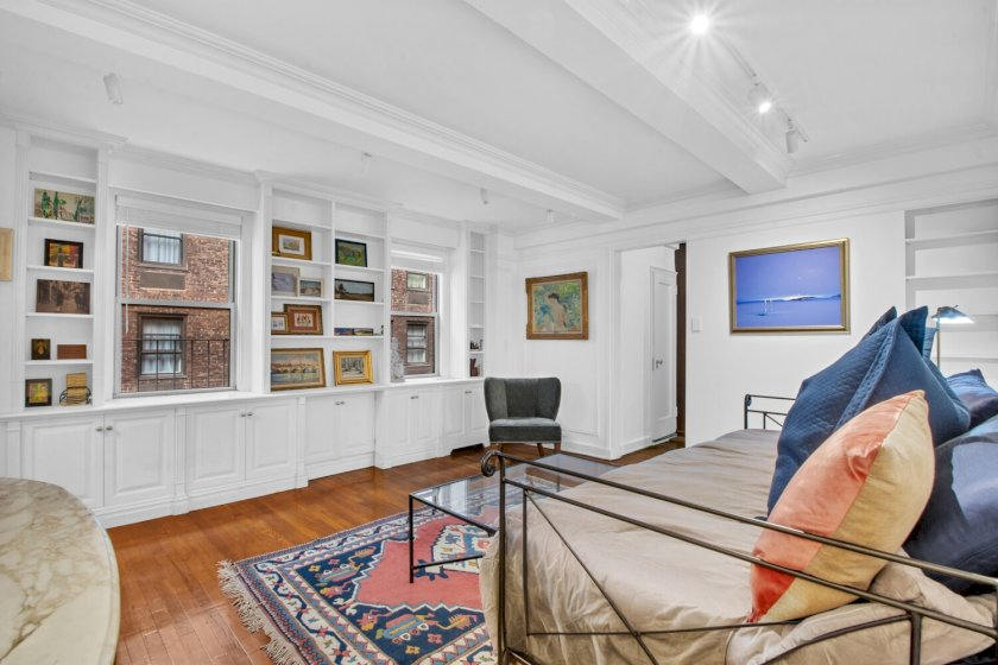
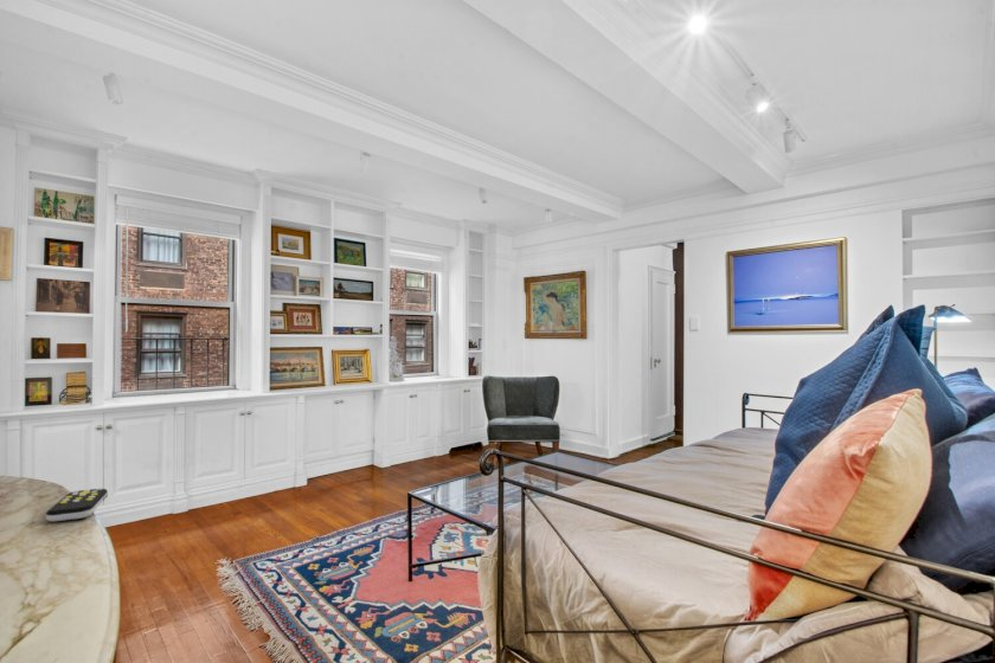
+ remote control (78, 503)
